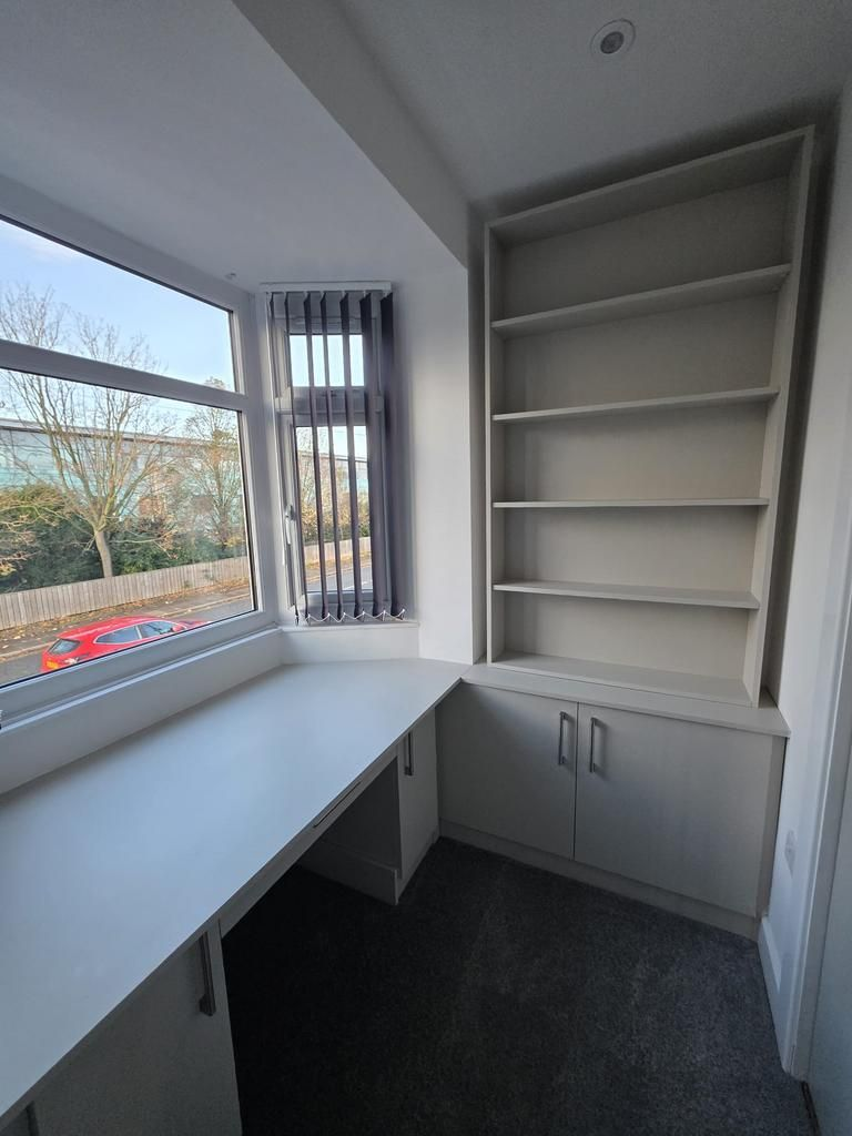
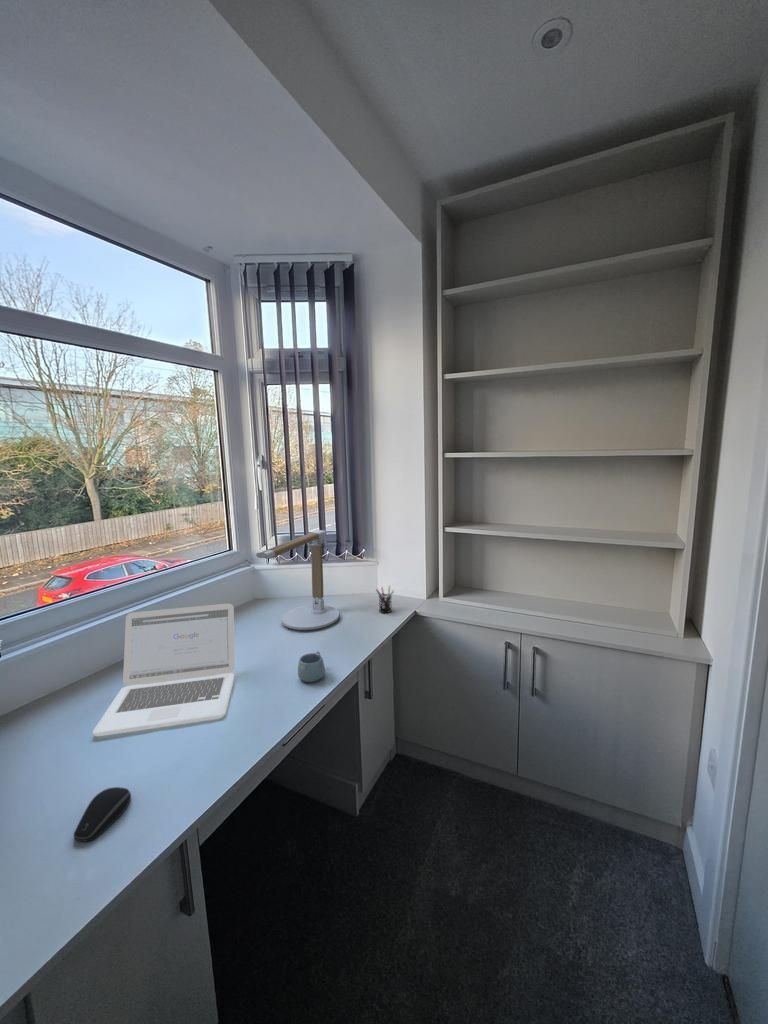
+ mug (313, 665)
+ computer mouse (103, 808)
+ pen holder (386, 598)
+ desk lamp (312, 584)
+ laptop (171, 661)
